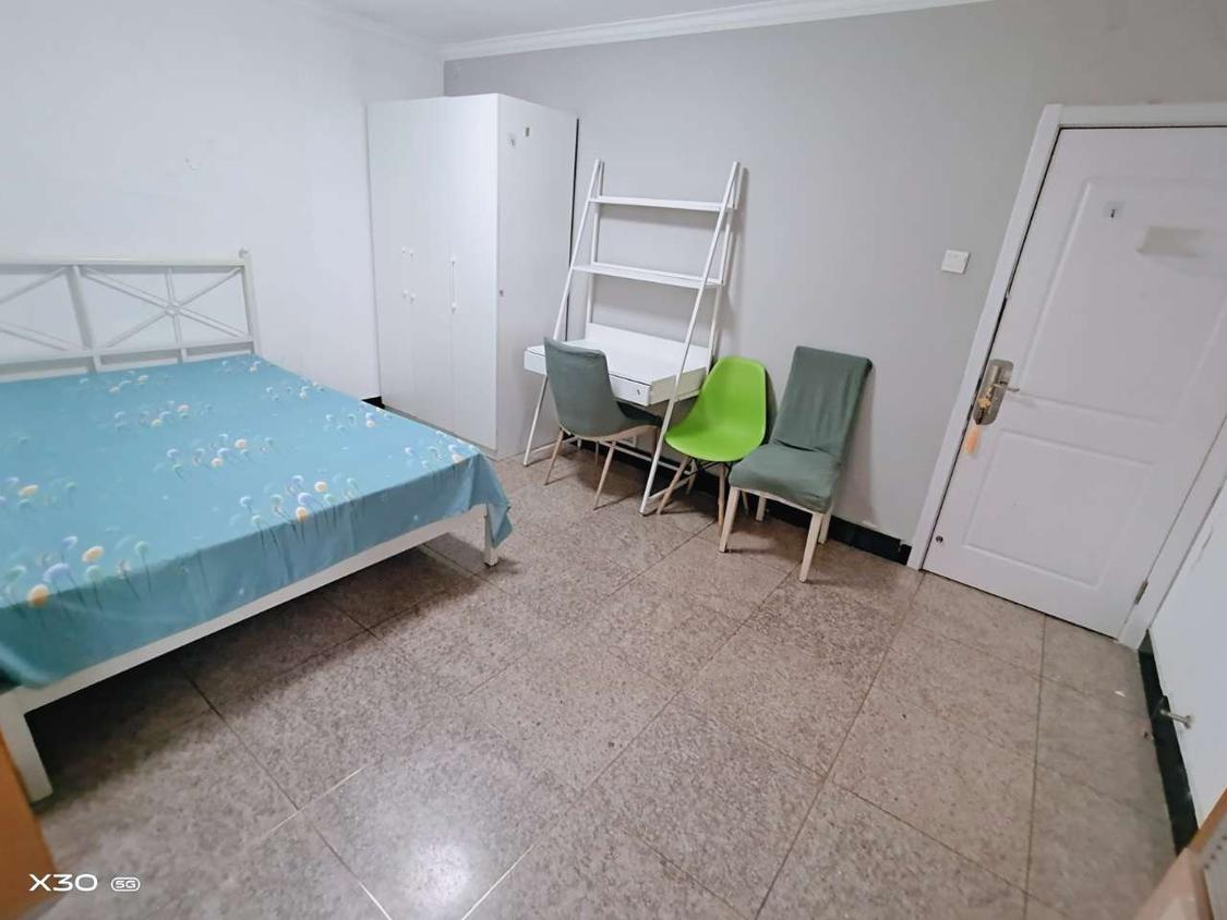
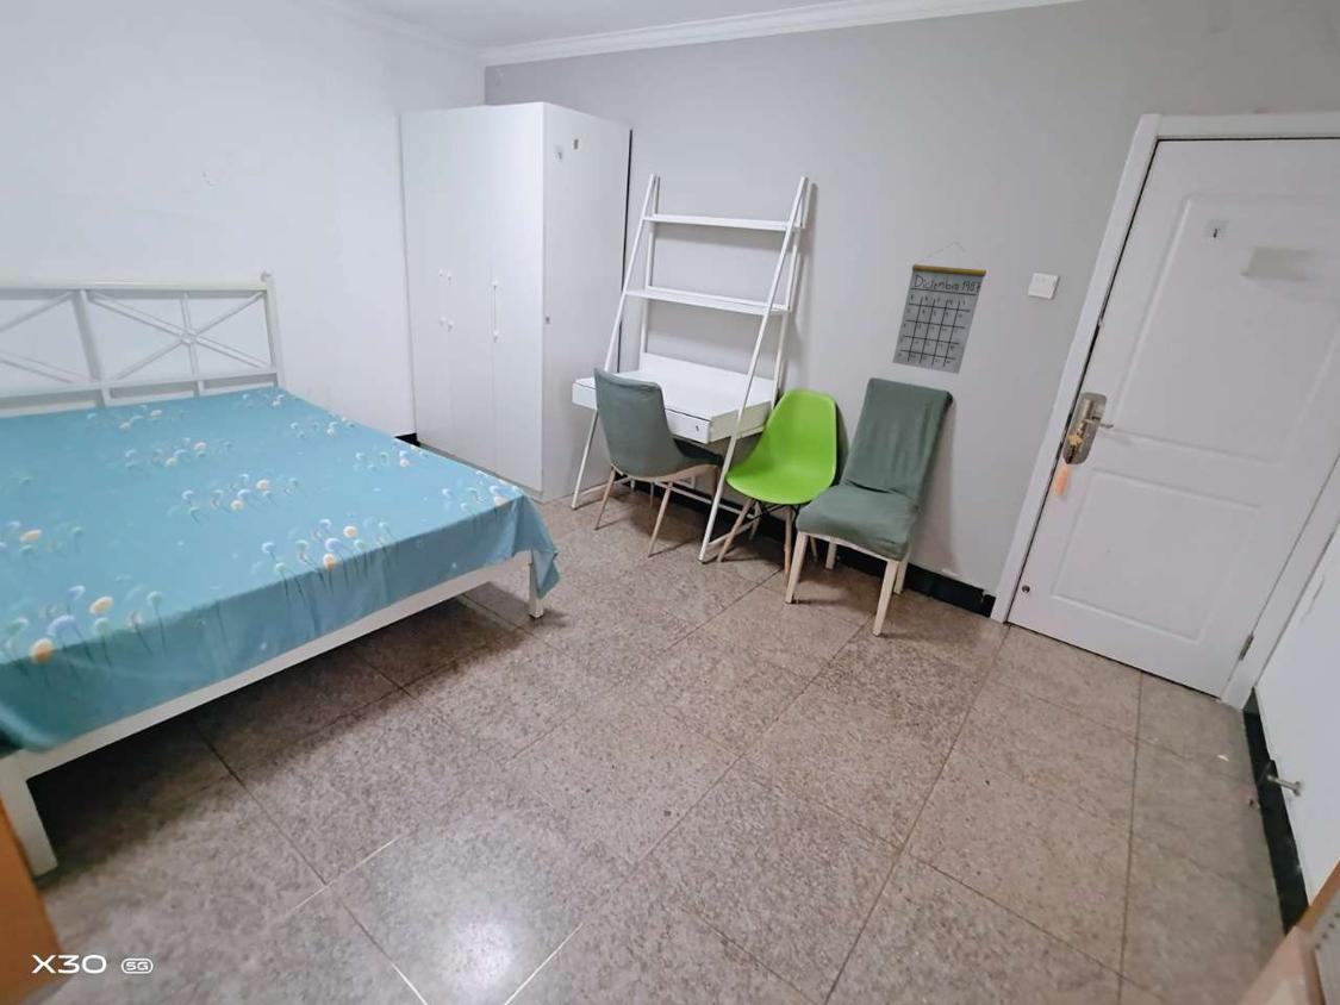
+ calendar (939, 306)
